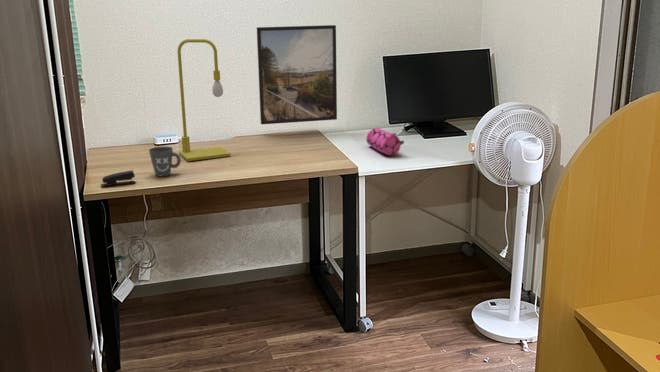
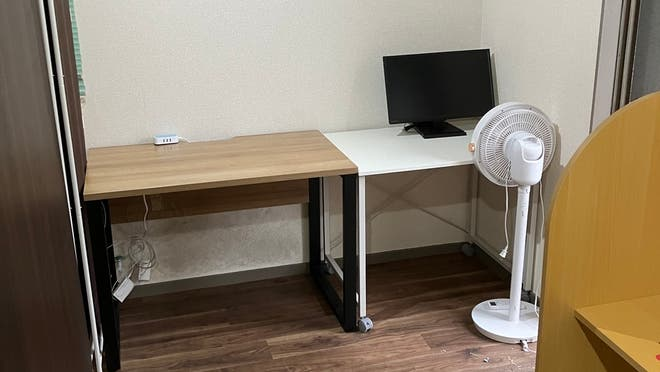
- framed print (298, 74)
- table lamp (213, 94)
- mug (165, 161)
- pencil case (383, 139)
- stapler (117, 178)
